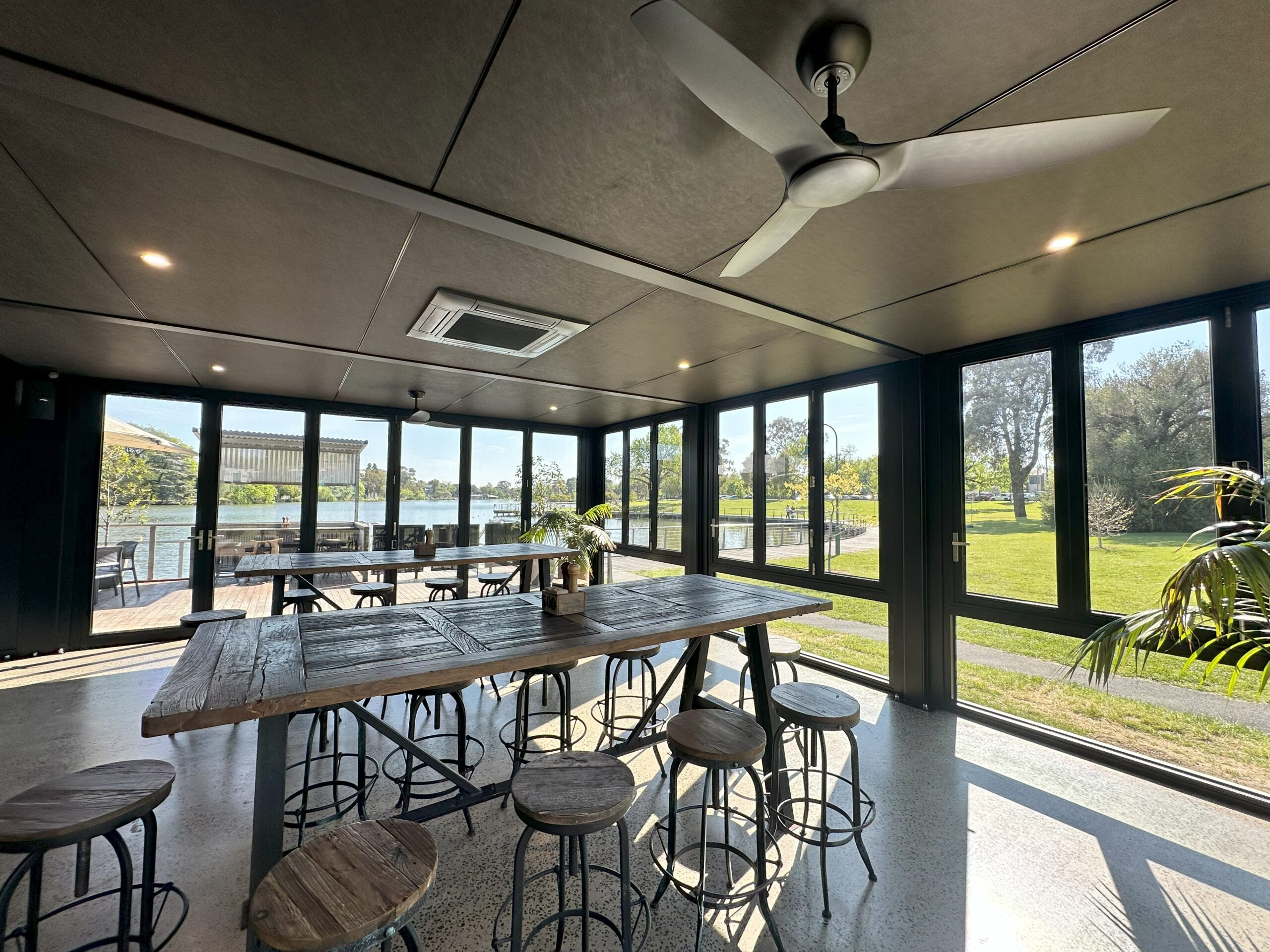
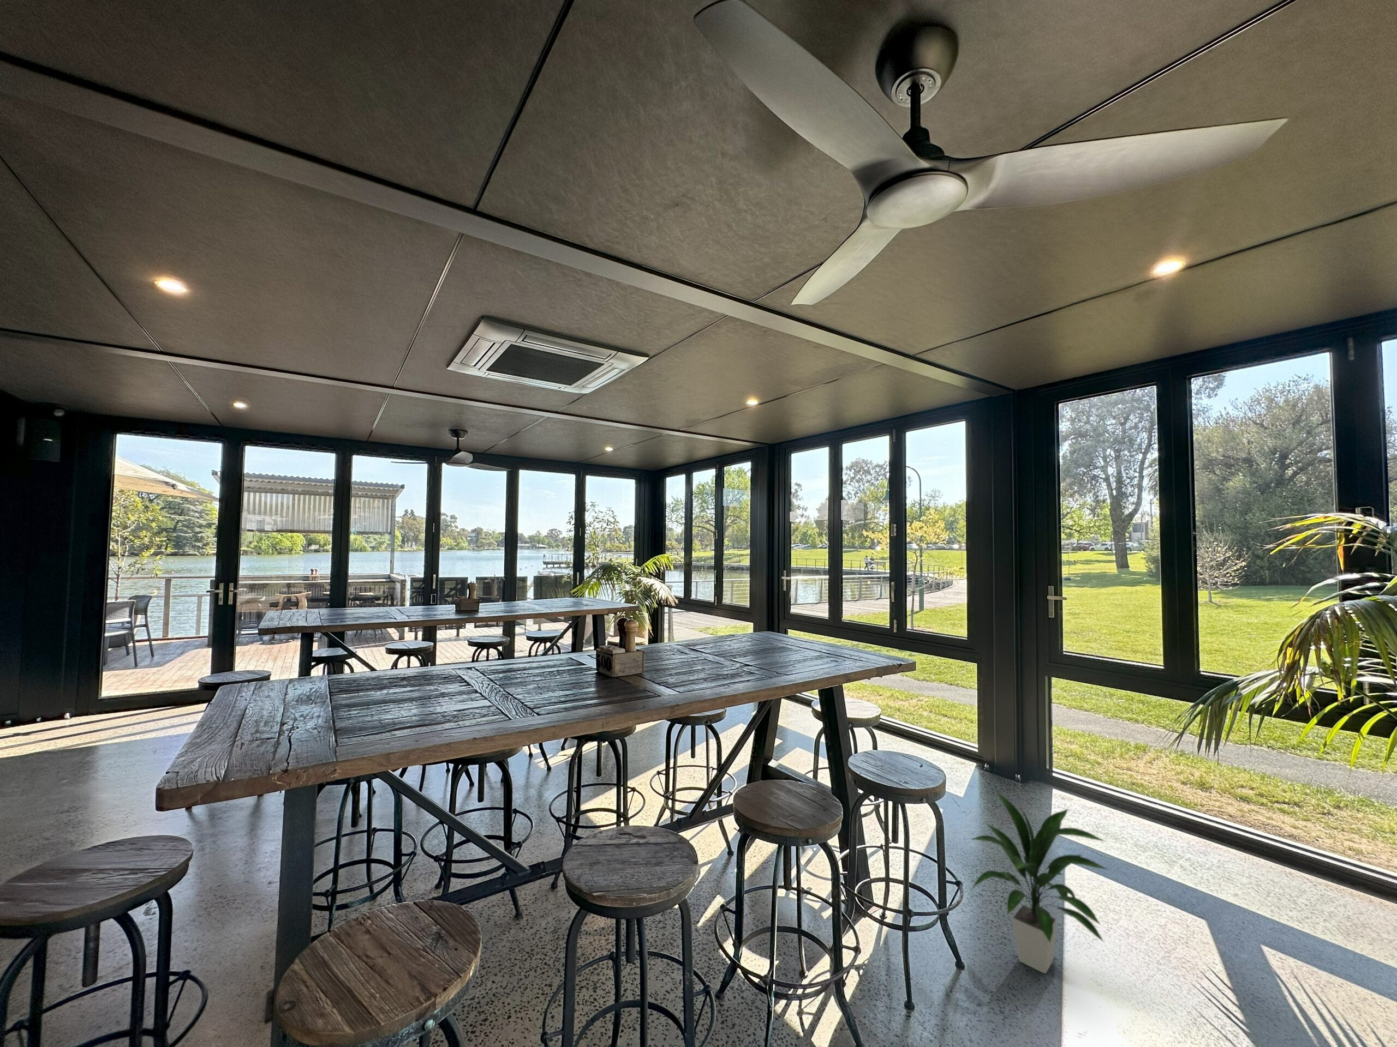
+ indoor plant (1038, 880)
